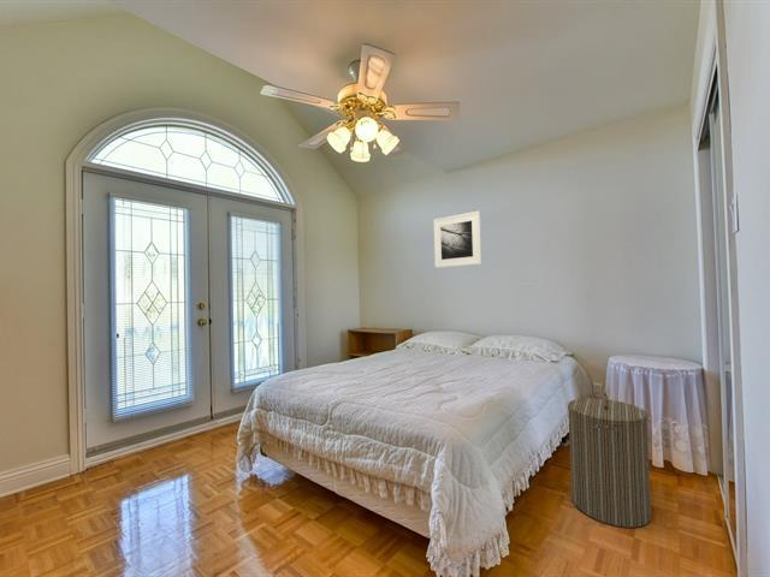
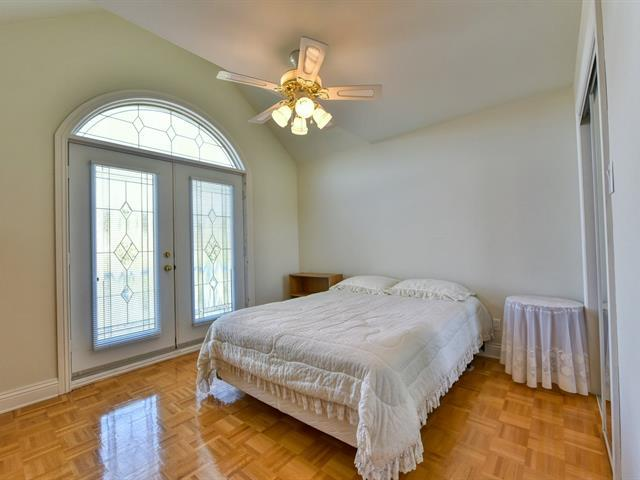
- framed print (456, 240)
- laundry hamper (606, 448)
